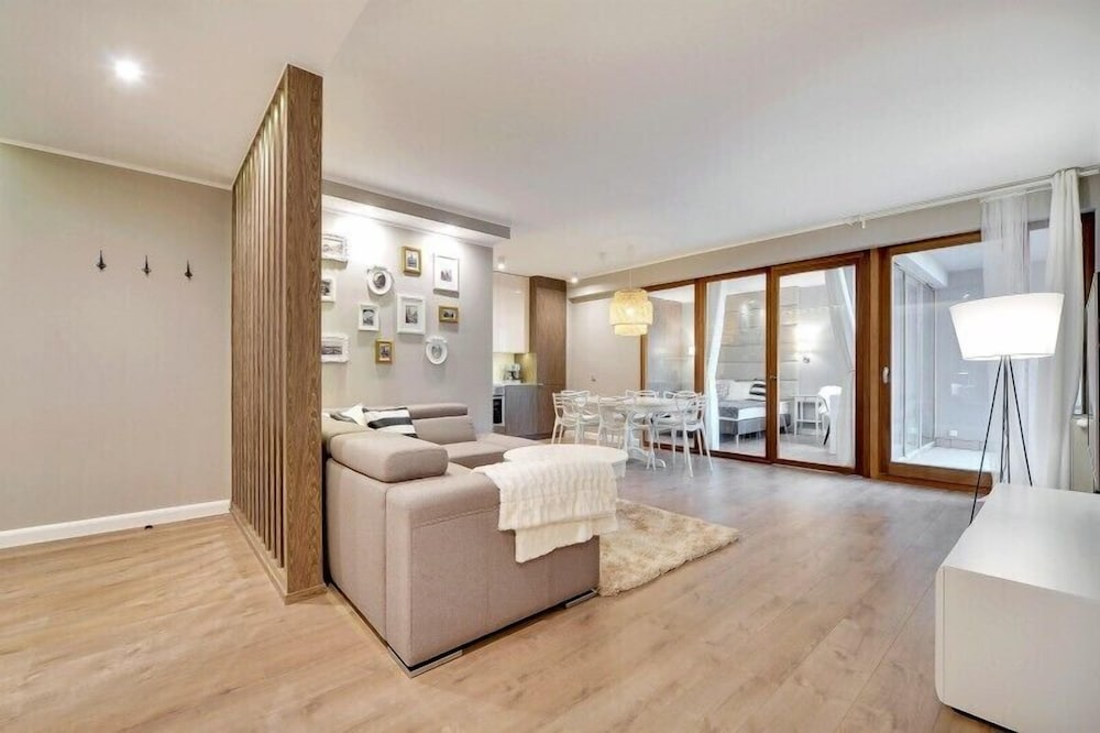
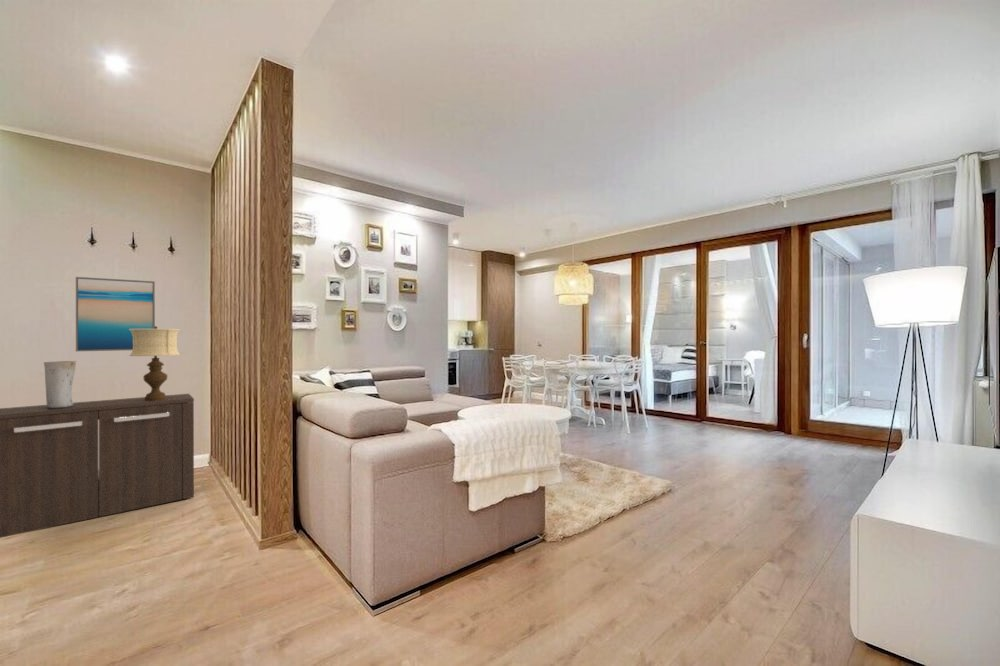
+ wall art (117, 314)
+ storage cabinet (60, 462)
+ vase (60, 384)
+ table lamp (155, 362)
